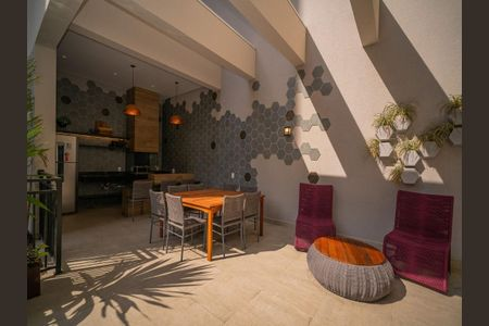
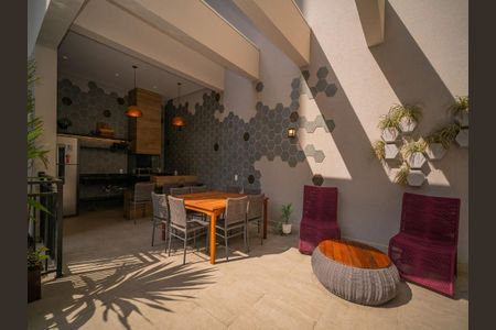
+ indoor plant (285, 216)
